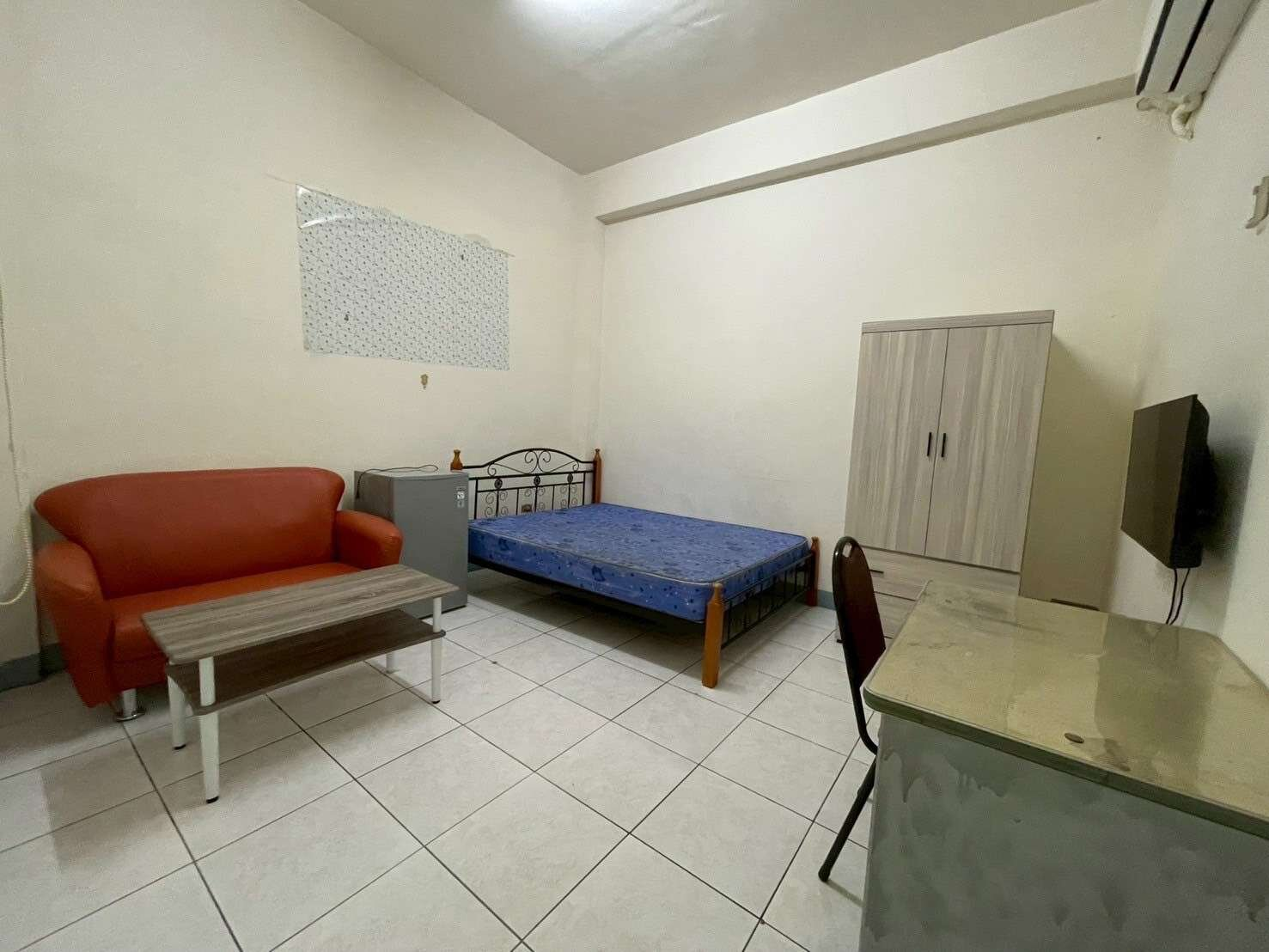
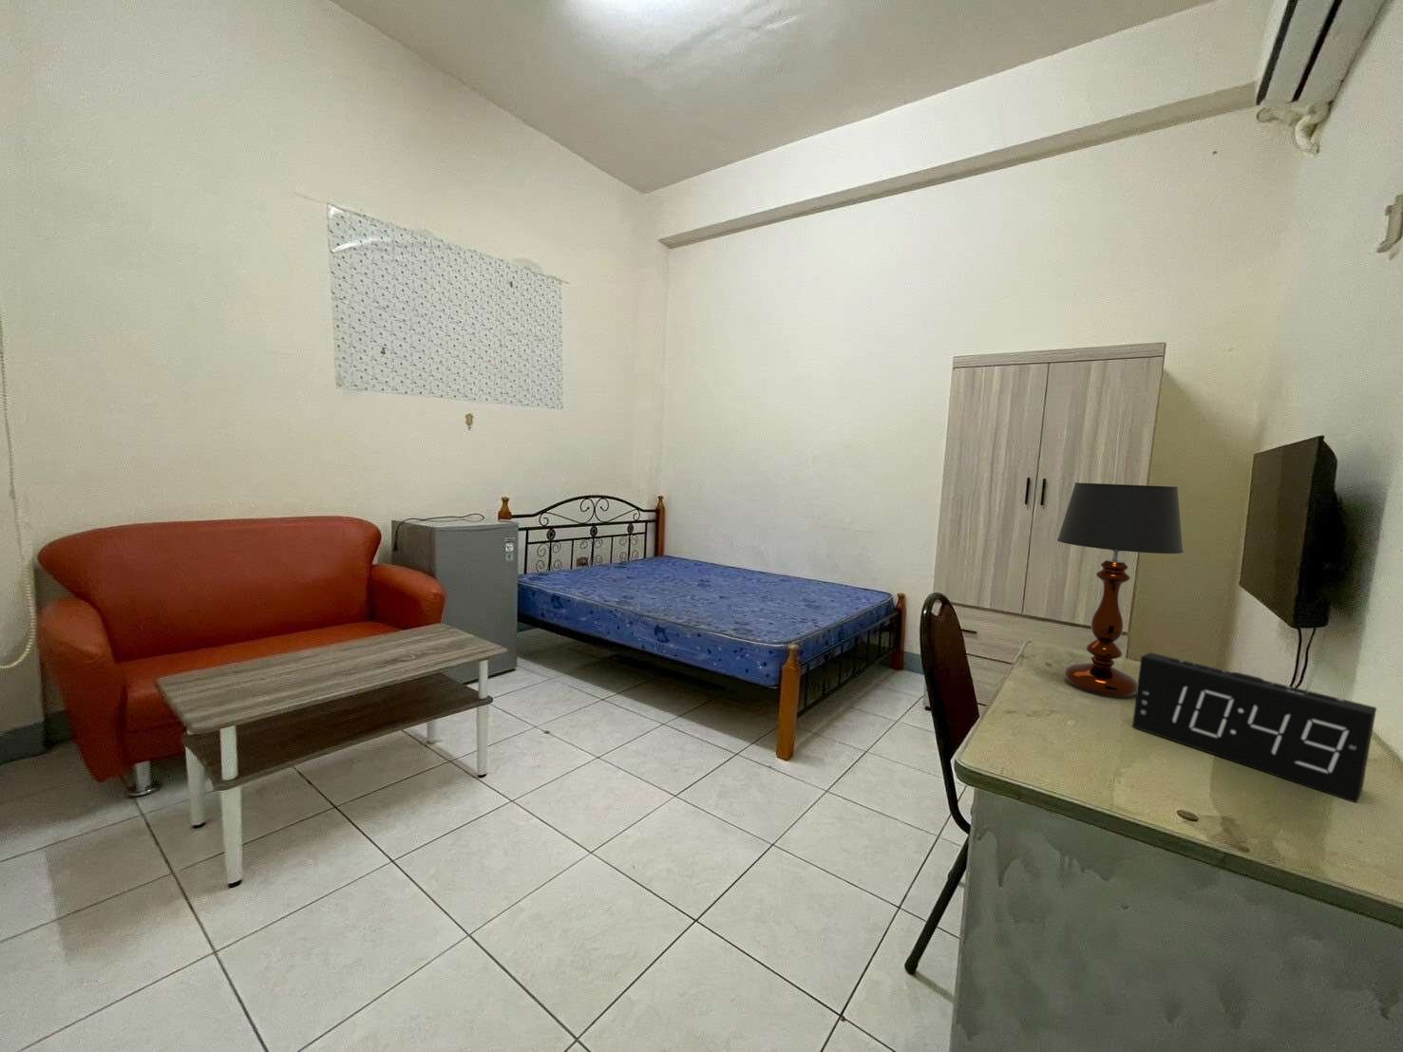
+ alarm clock (1242, 715)
+ table lamp (1111, 588)
